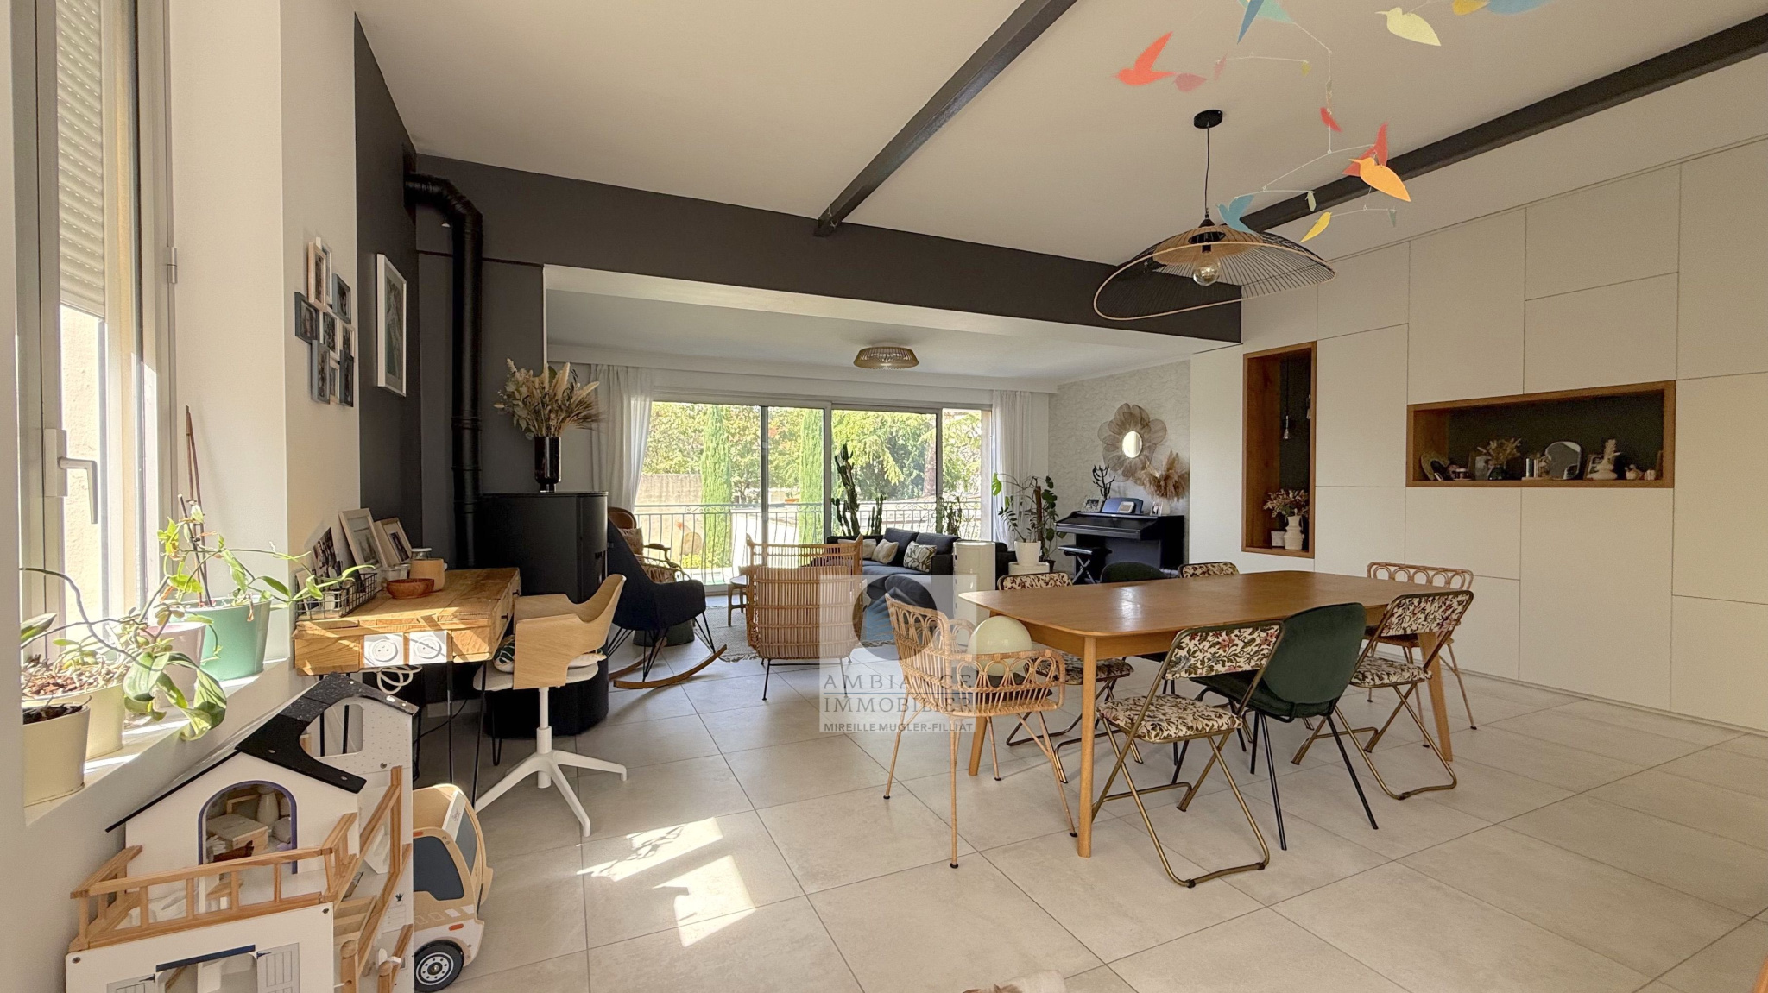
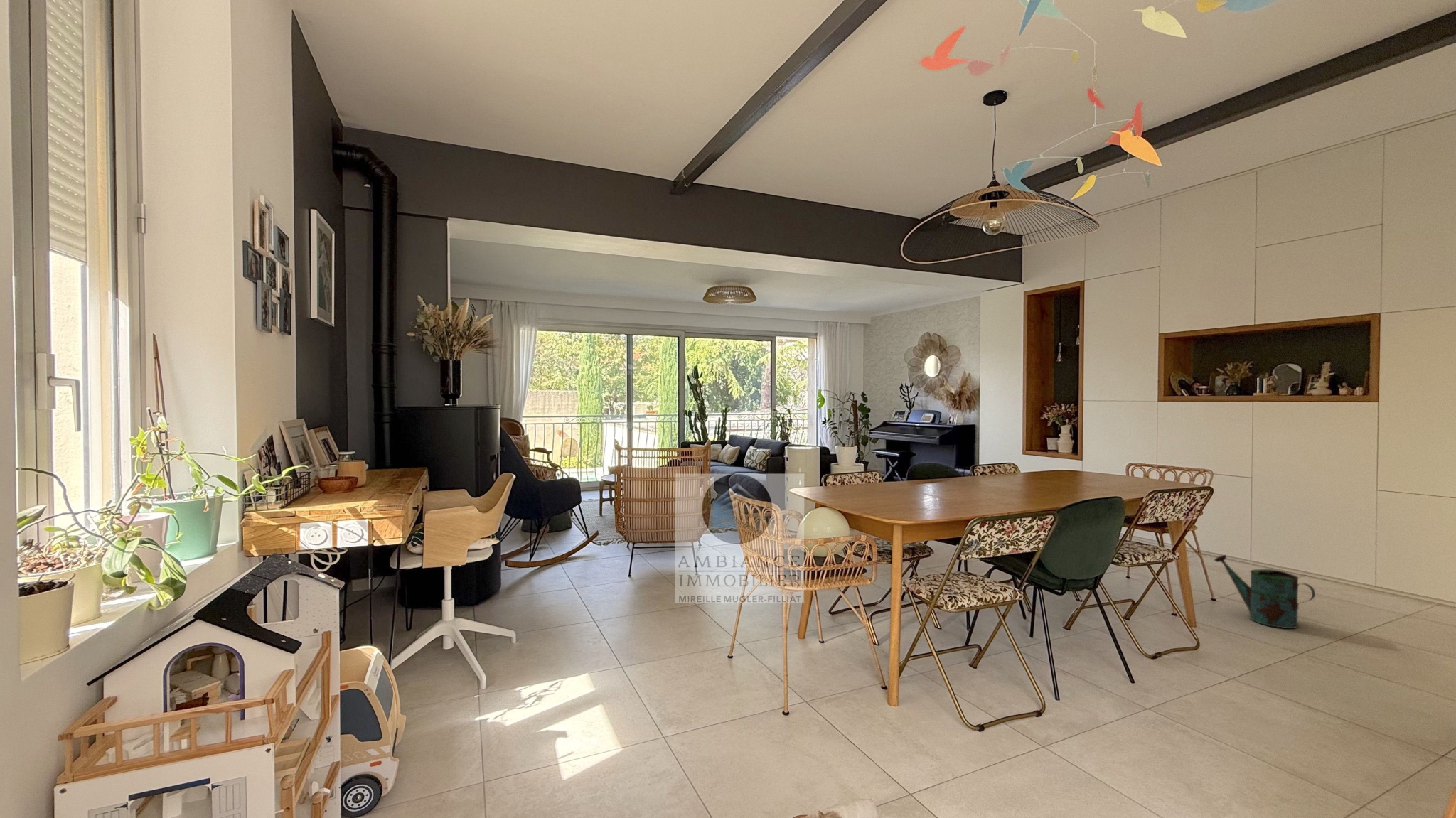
+ watering can (1260, 590)
